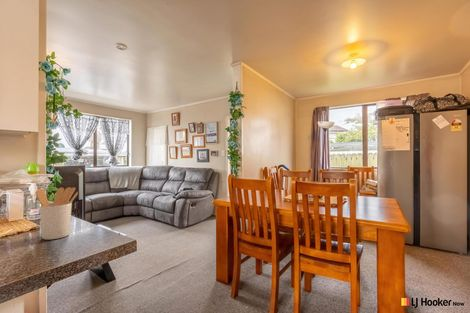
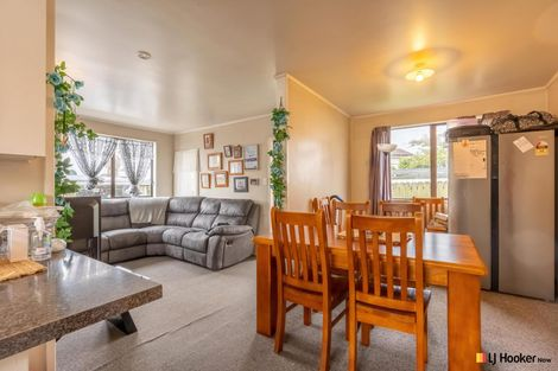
- utensil holder (59, 210)
